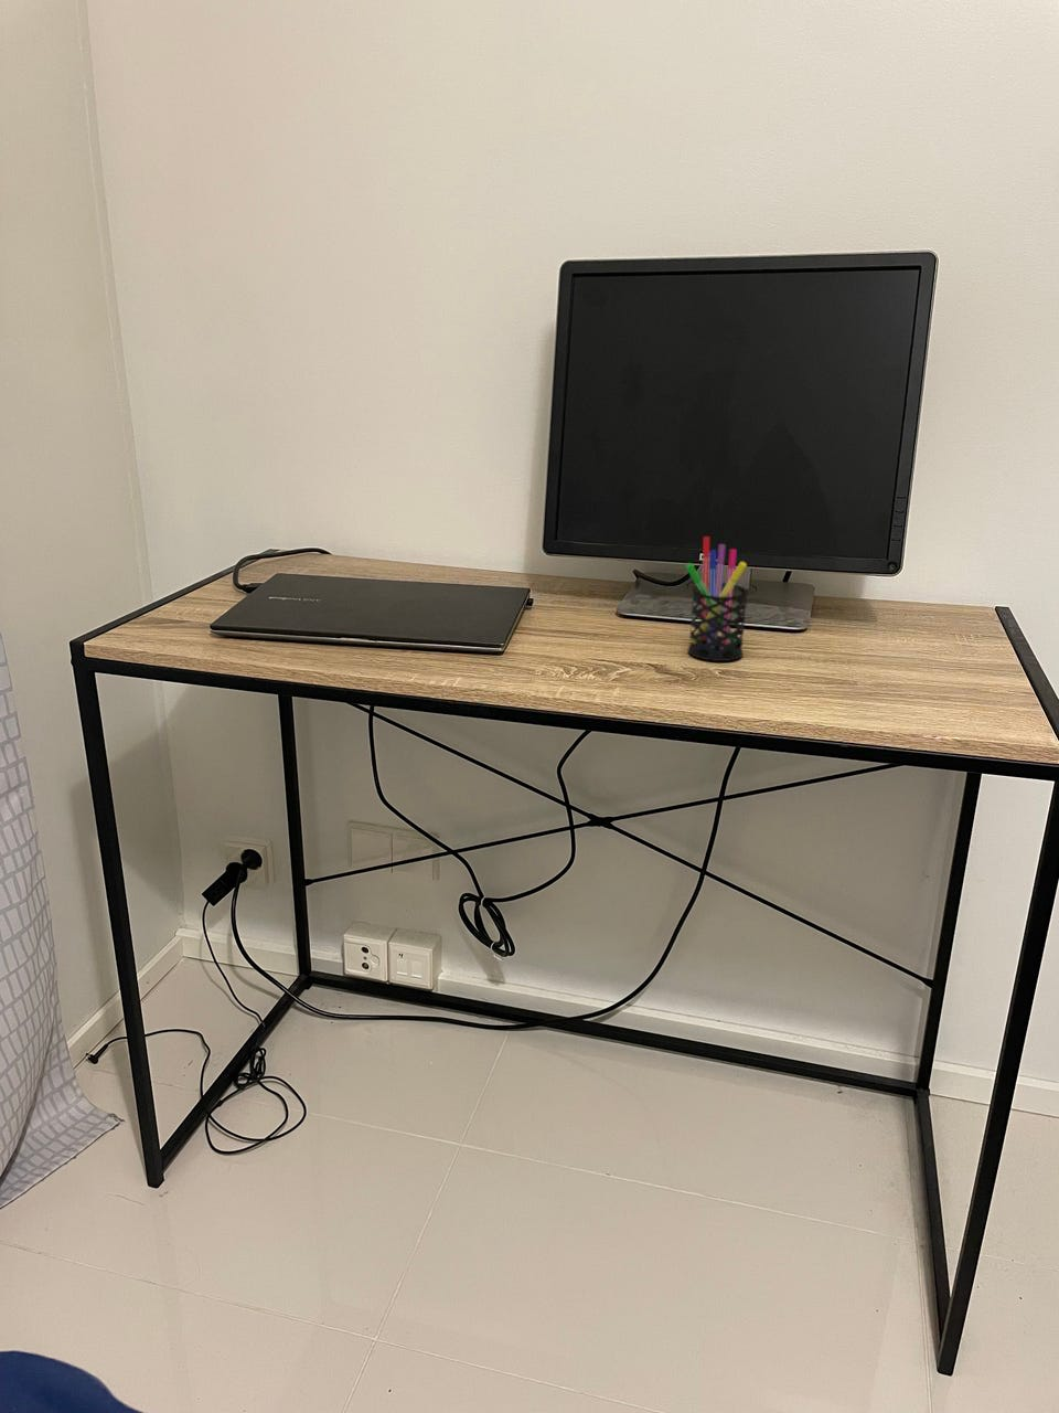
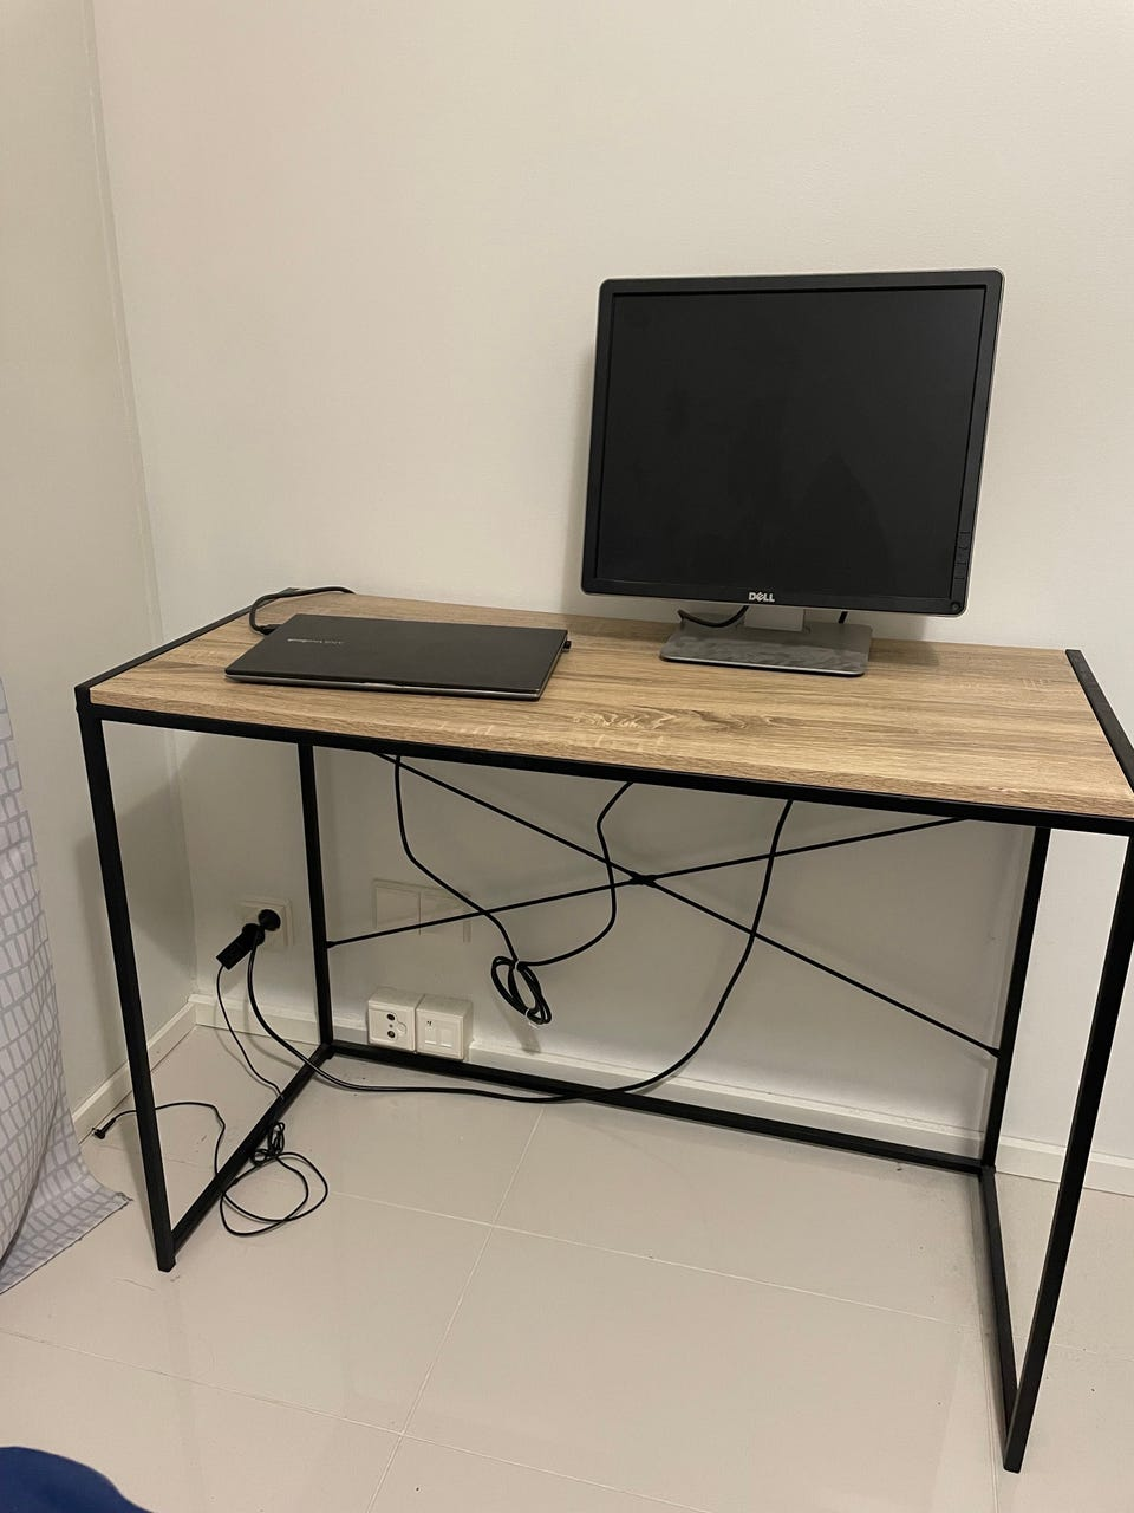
- pen holder (712, 599)
